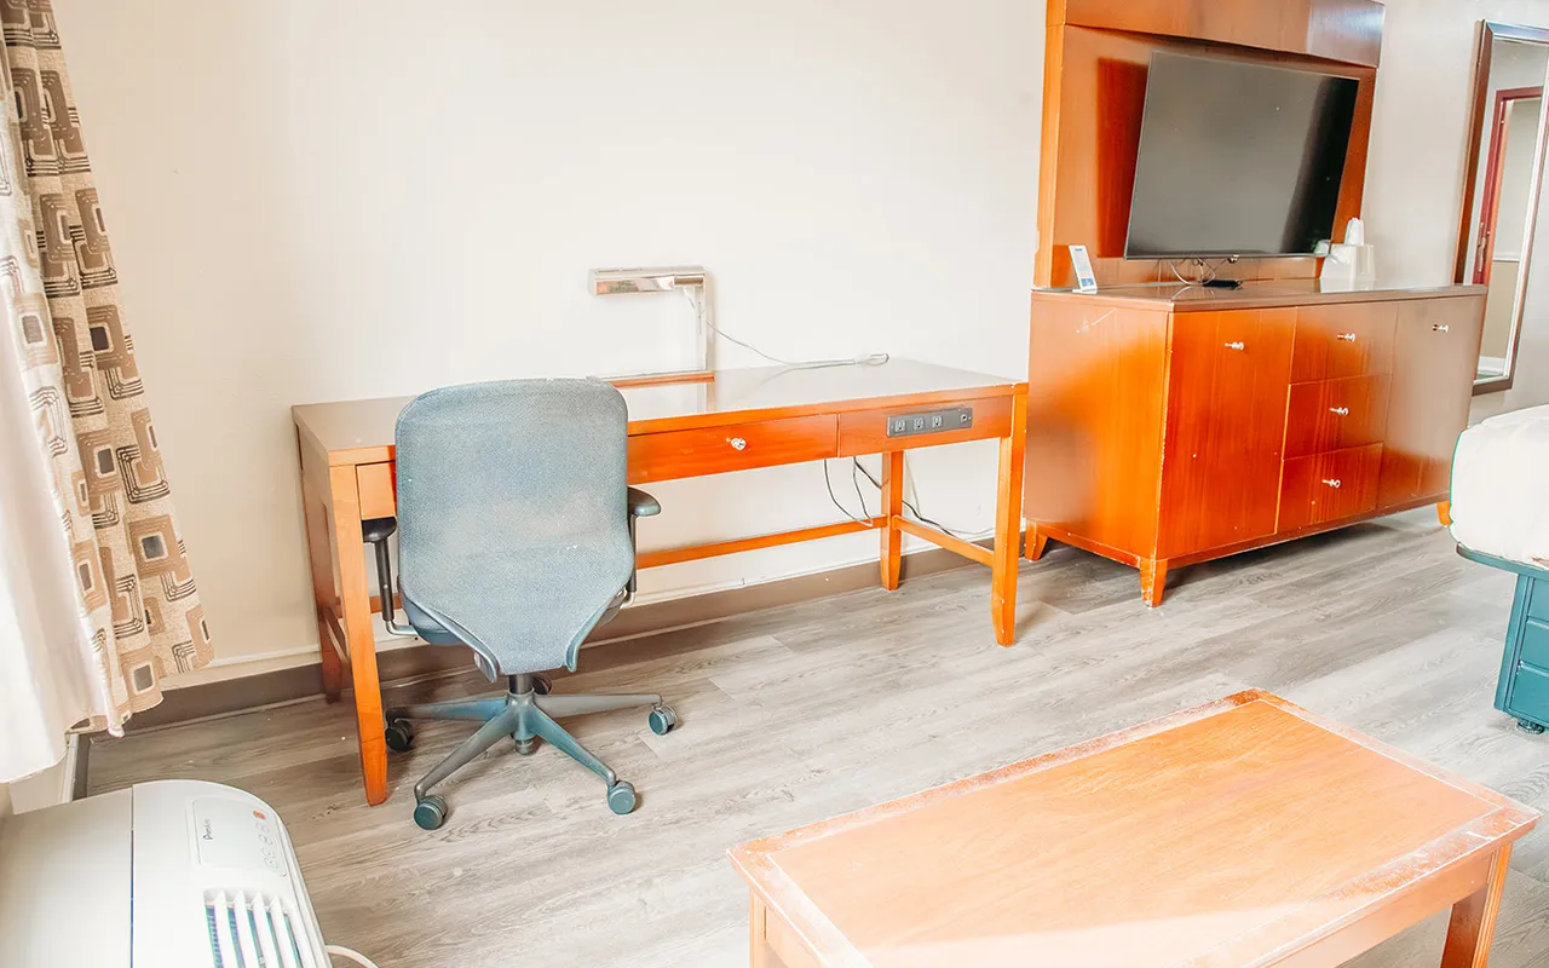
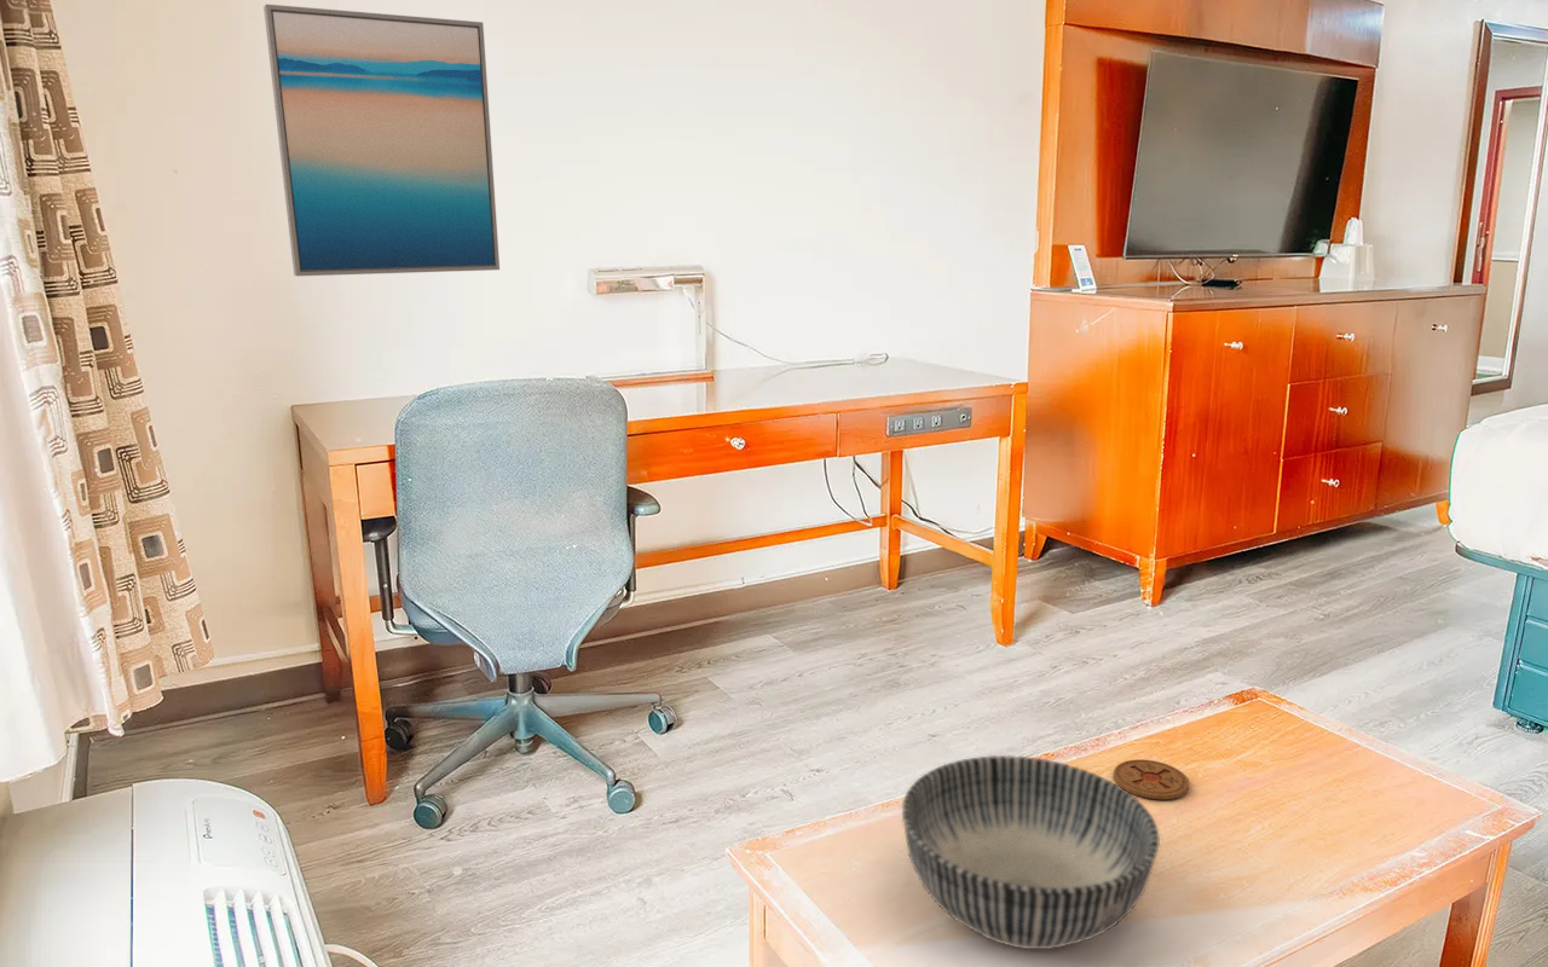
+ wall art (389, 146)
+ bowl (1024, 859)
+ coaster (1150, 778)
